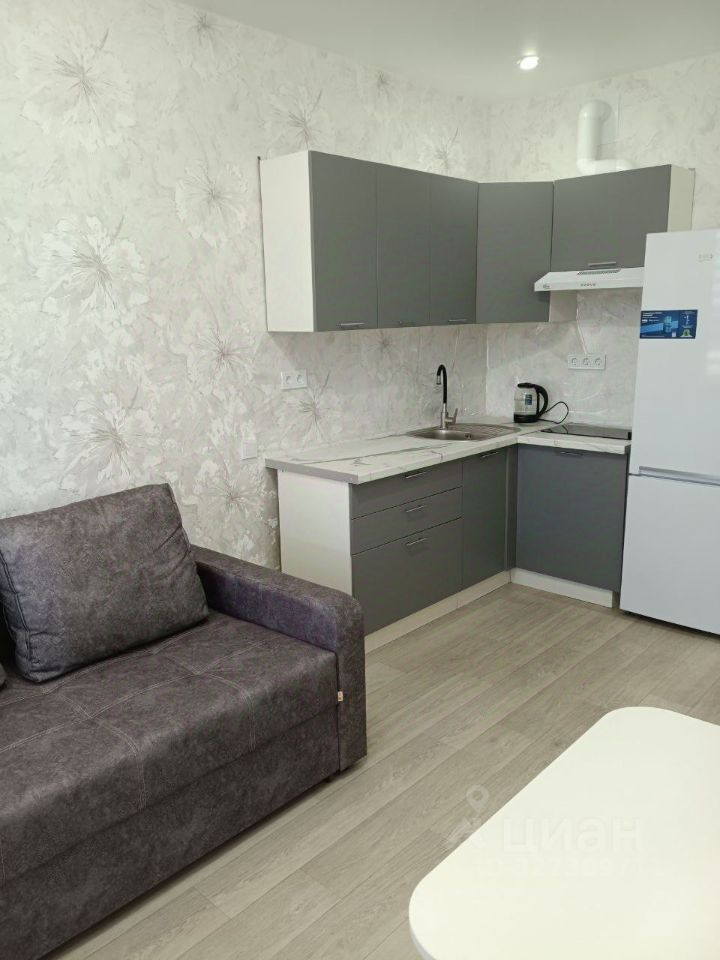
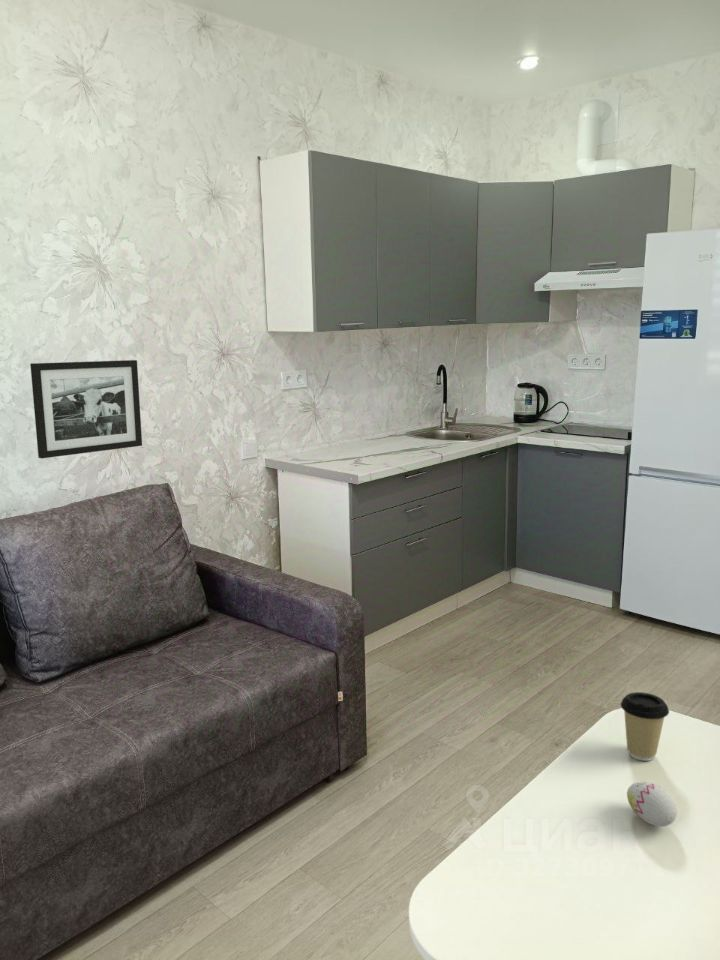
+ picture frame (89, 407)
+ decorative egg (650, 802)
+ coffee cup (643, 726)
